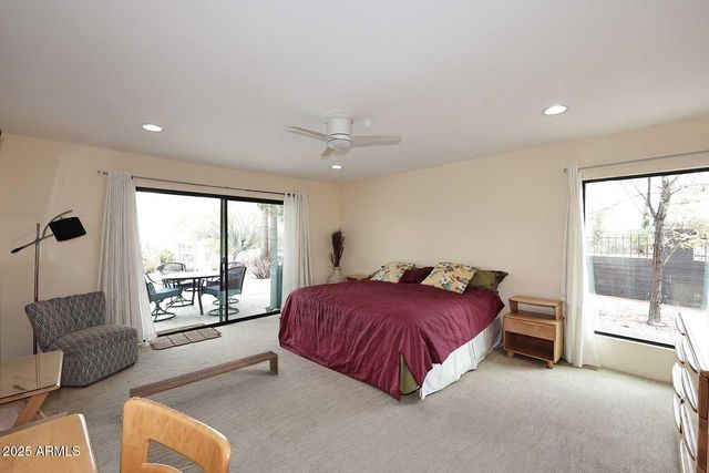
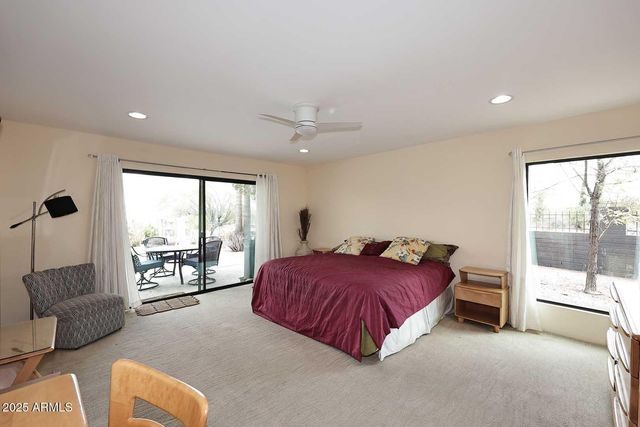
- bench (210, 377)
